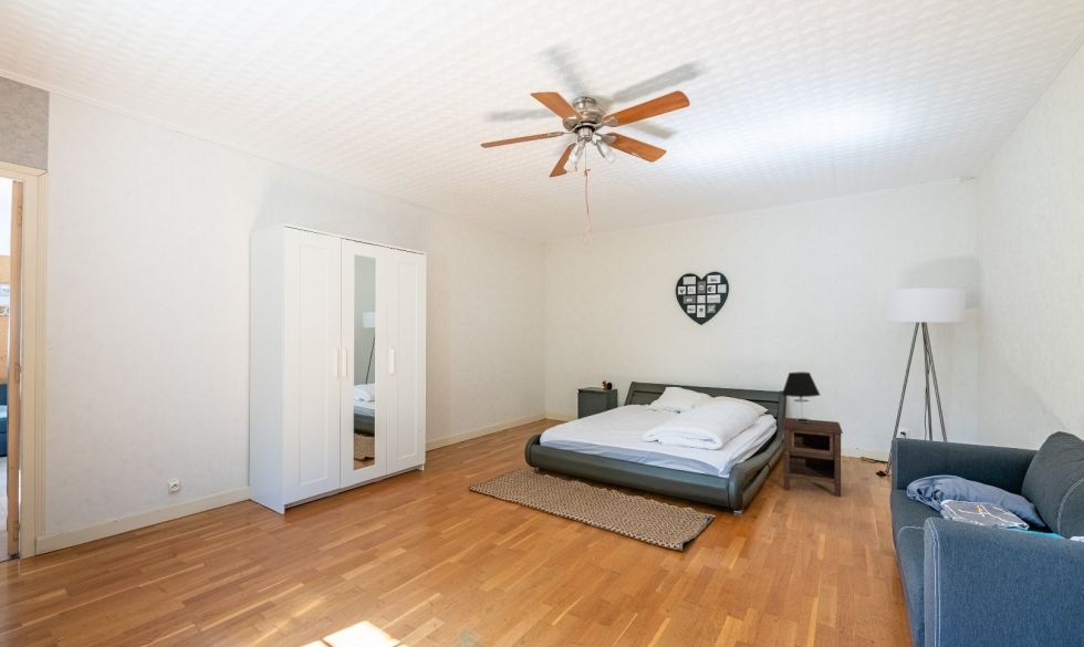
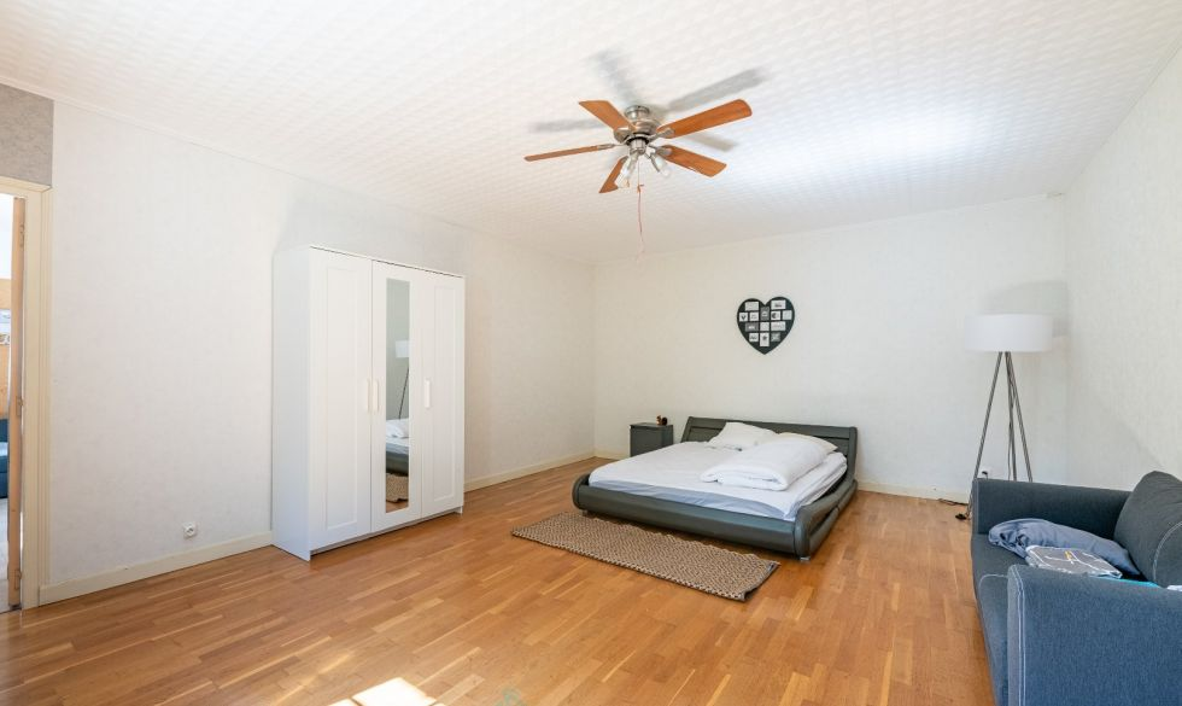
- nightstand (811, 455)
- table lamp (802, 396)
